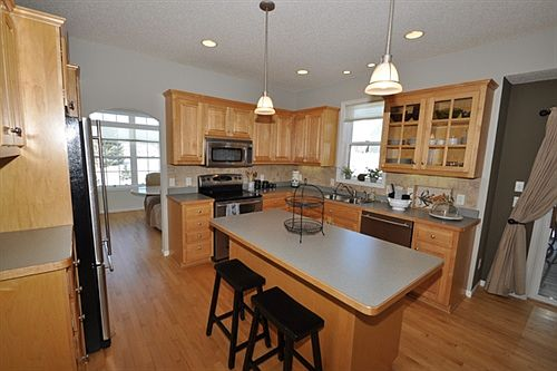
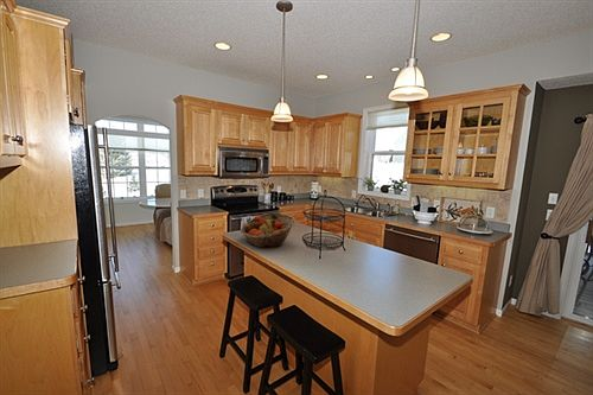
+ fruit basket (267, 228)
